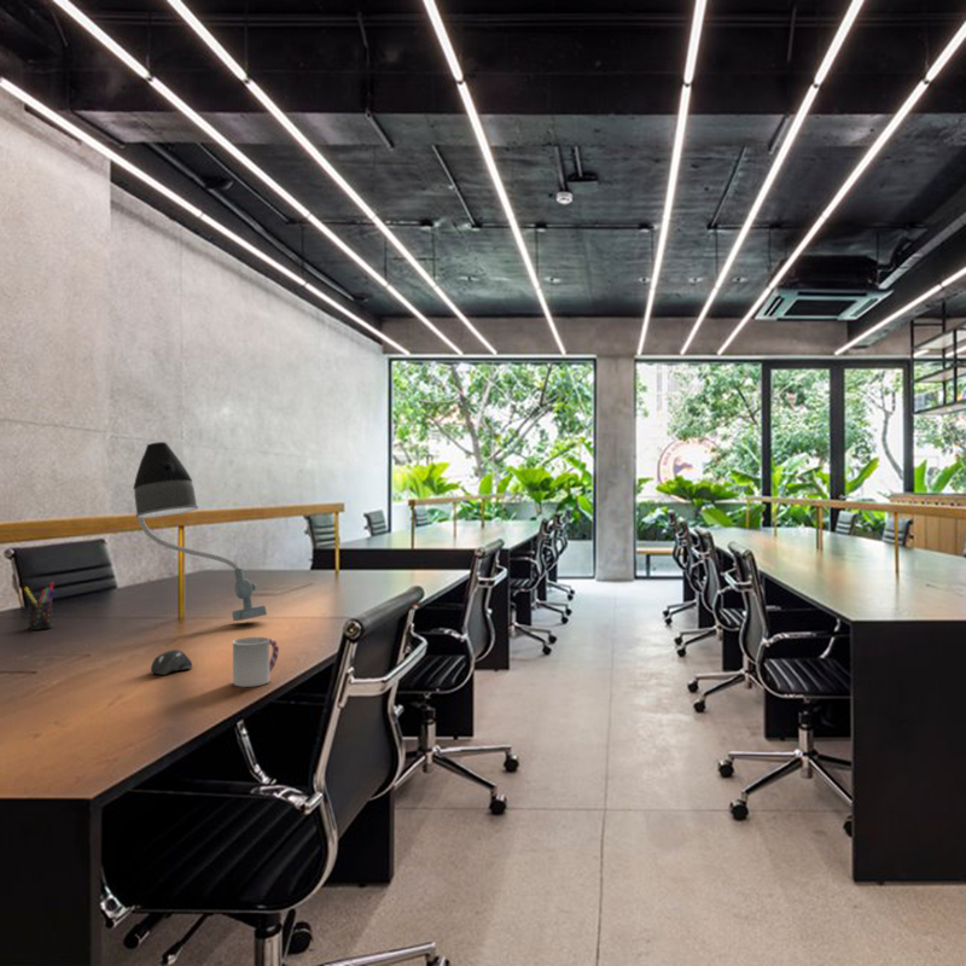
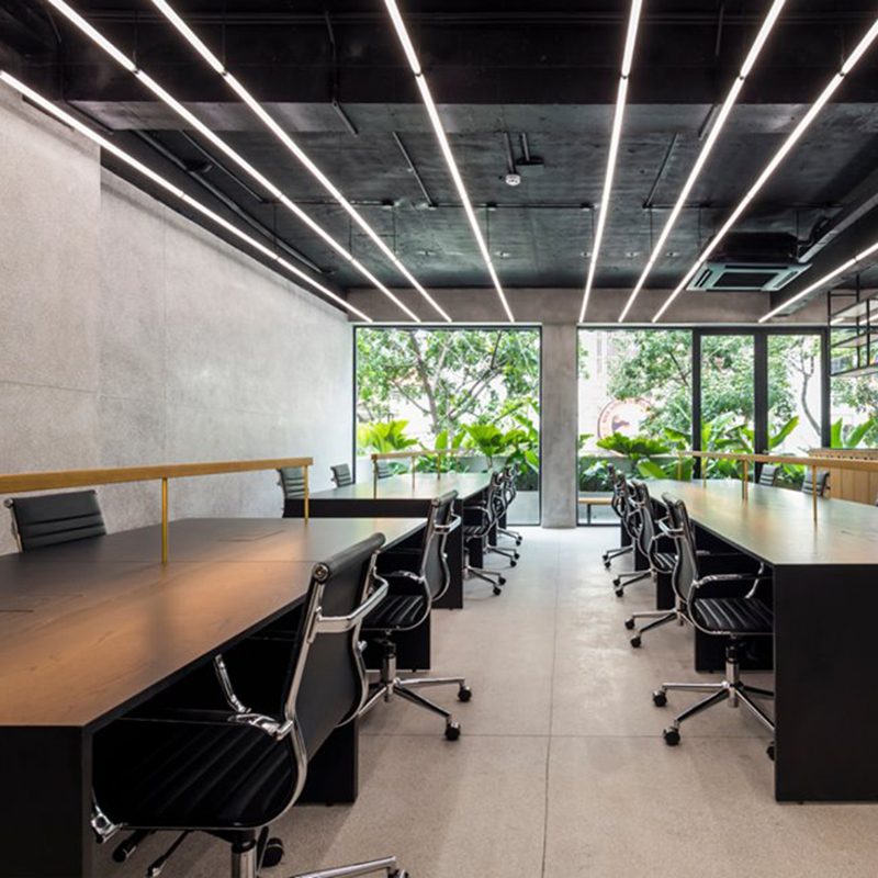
- pen holder (42, 604)
- computer mouse (173, 659)
- desk lamp (198, 551)
- cup (257, 659)
